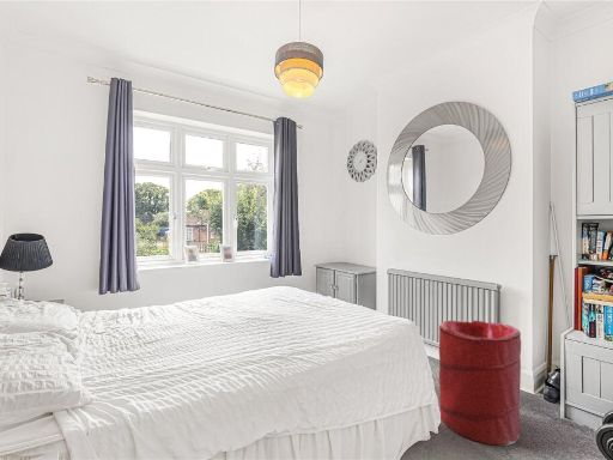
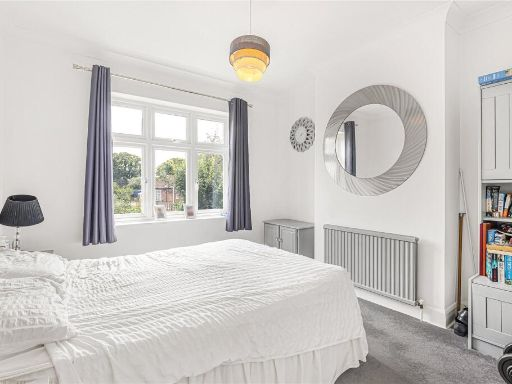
- laundry hamper (478, 373)
